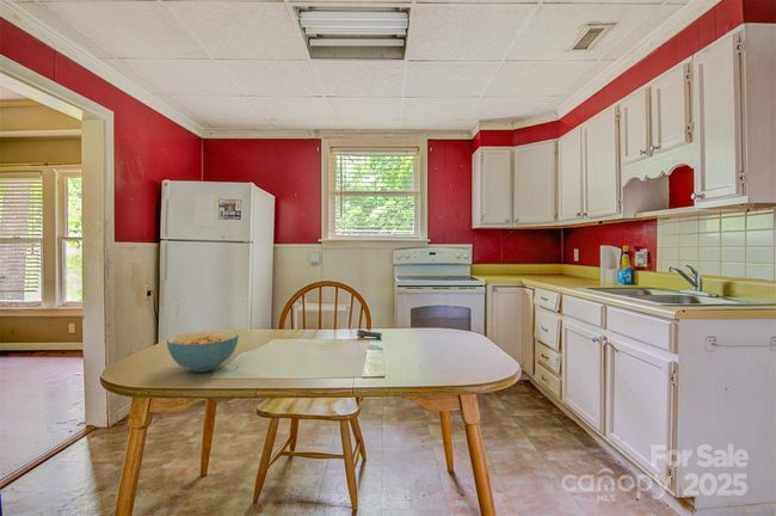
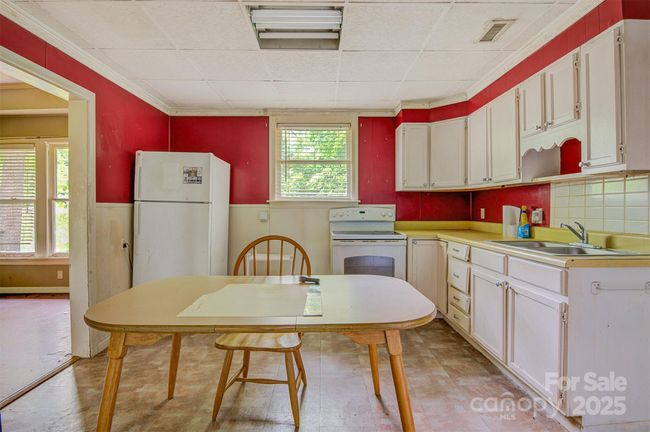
- cereal bowl (203, 352)
